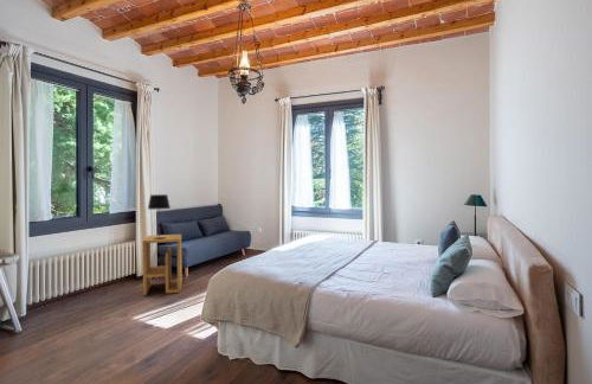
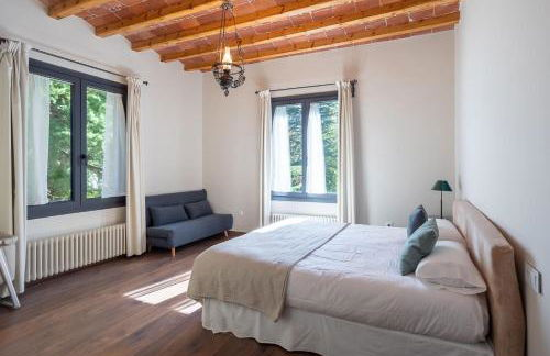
- table lamp (159, 216)
- side table (166, 262)
